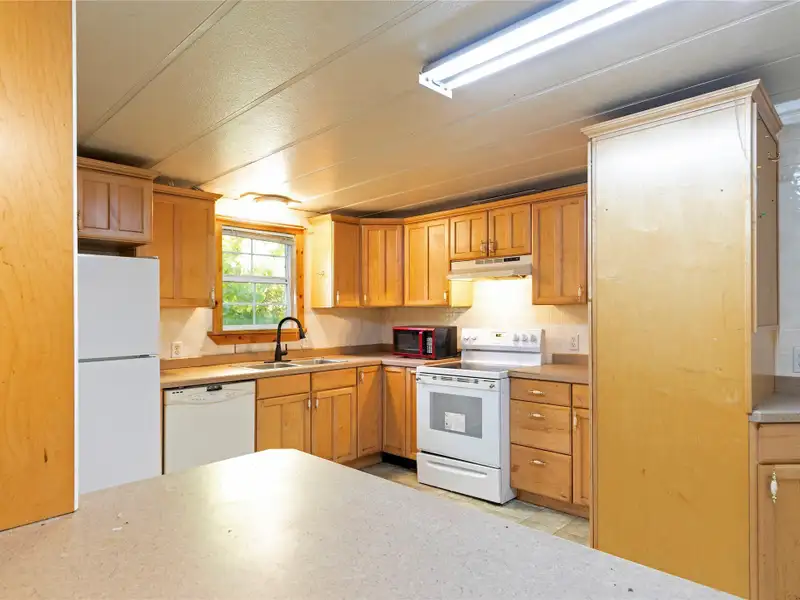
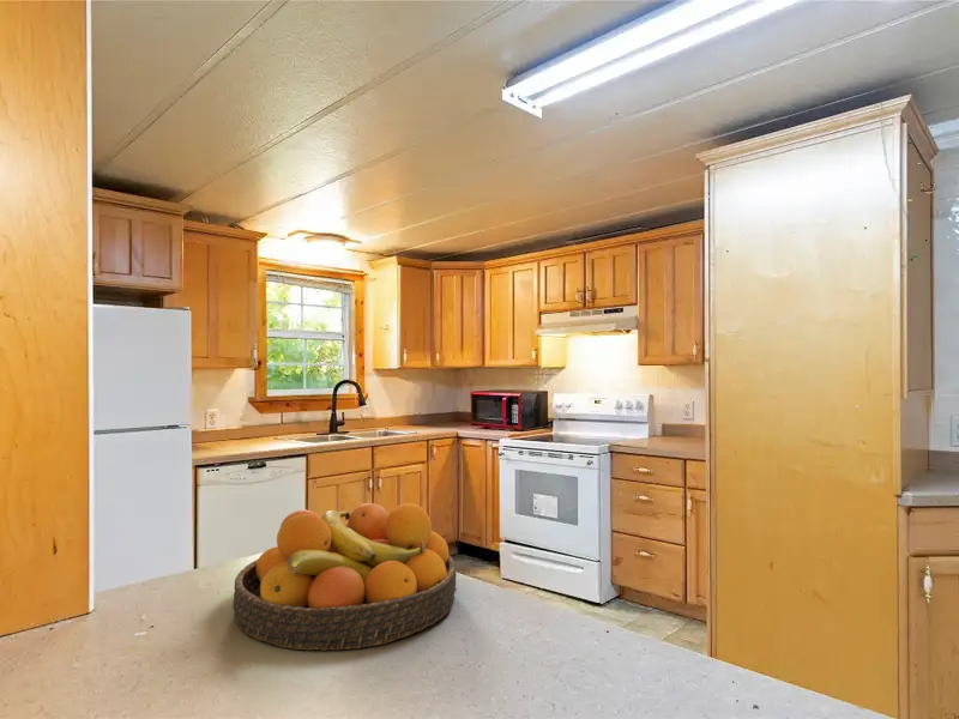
+ fruit bowl (349, 552)
